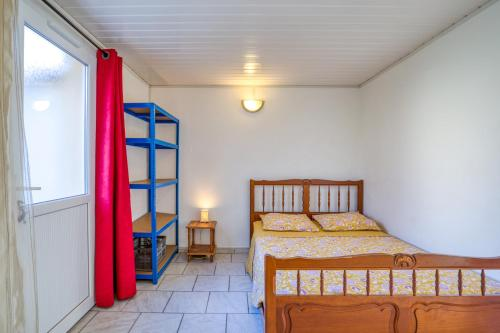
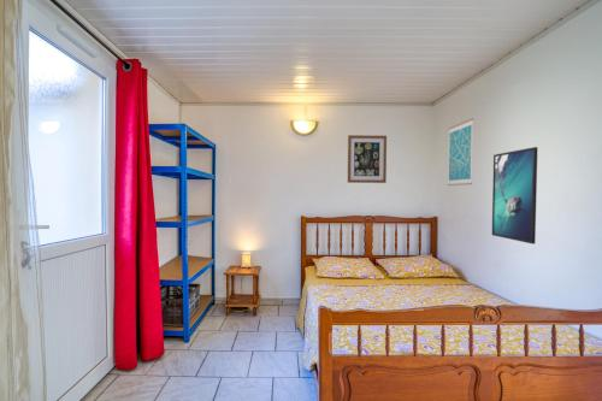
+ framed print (512, 195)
+ wall art (459, 154)
+ wall art (366, 159)
